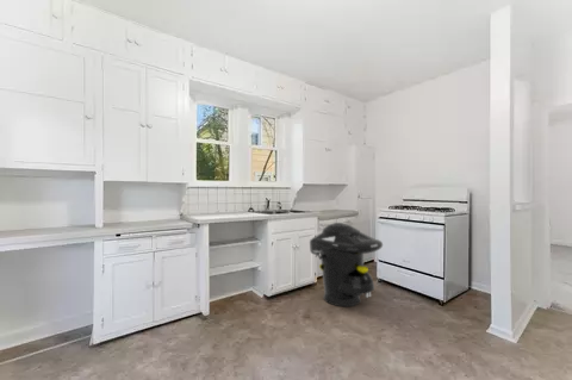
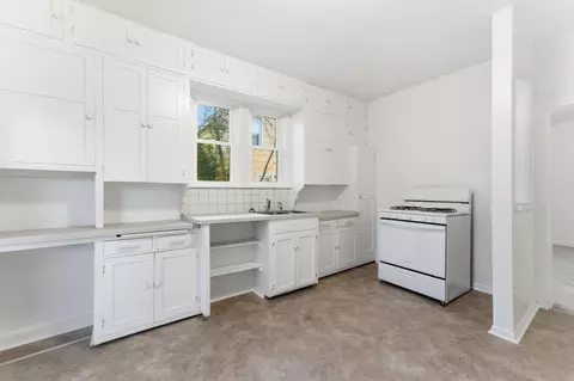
- trash can (342, 261)
